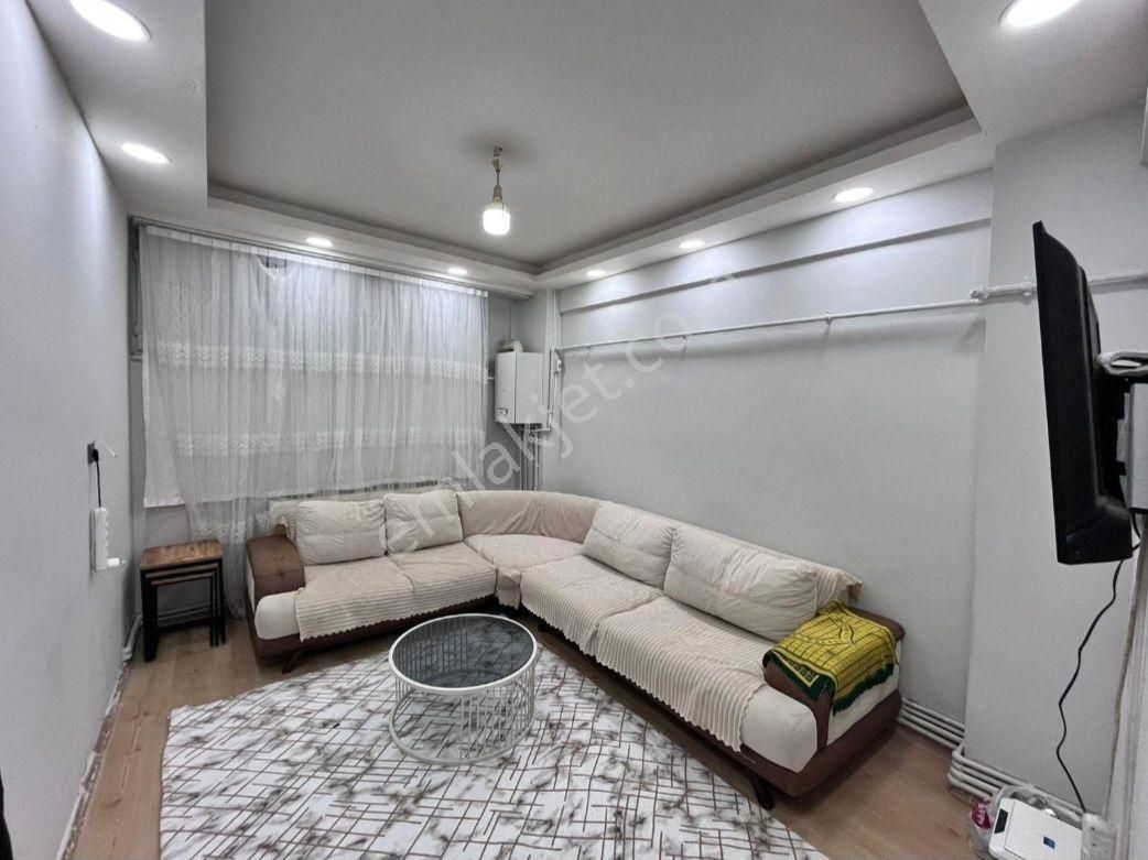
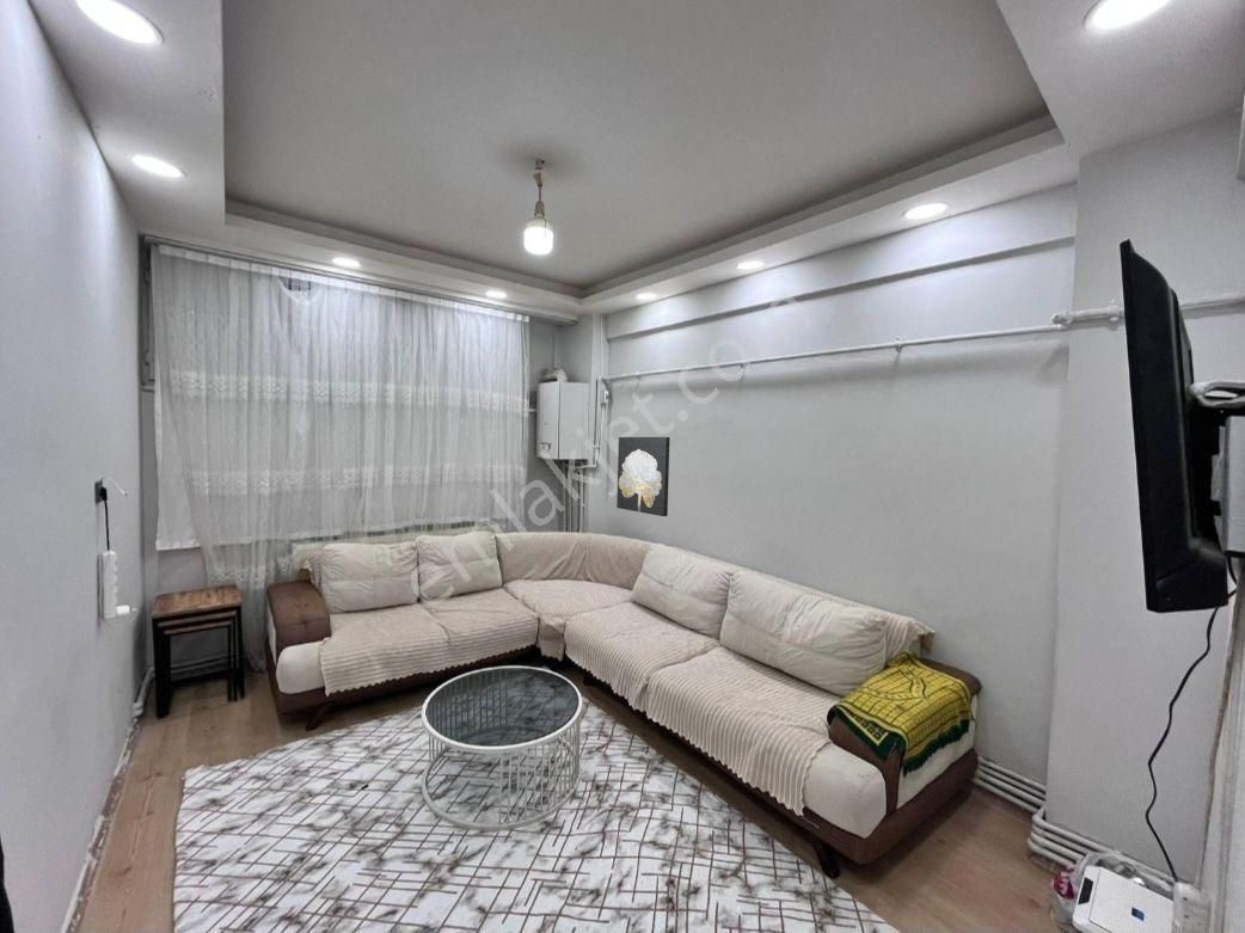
+ wall art (642, 474)
